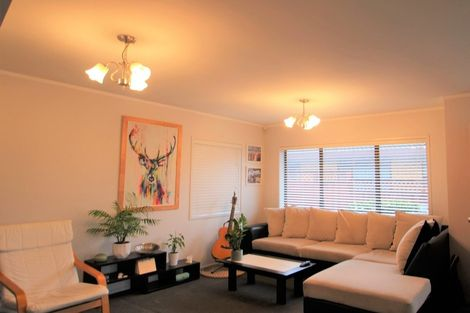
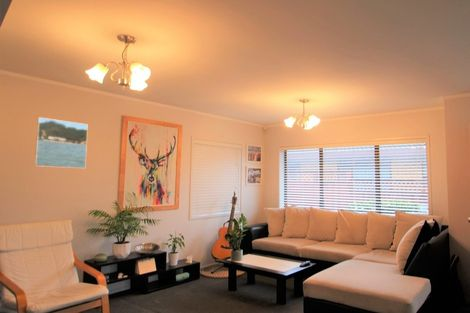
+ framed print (62, 144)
